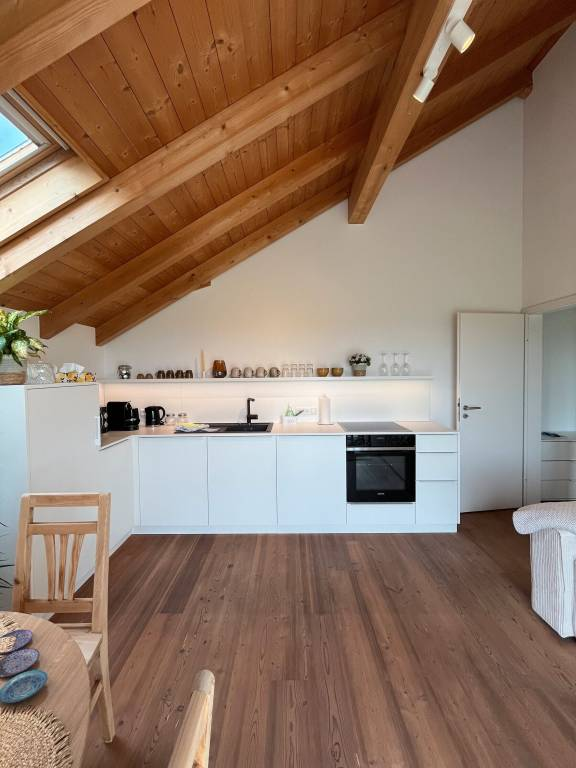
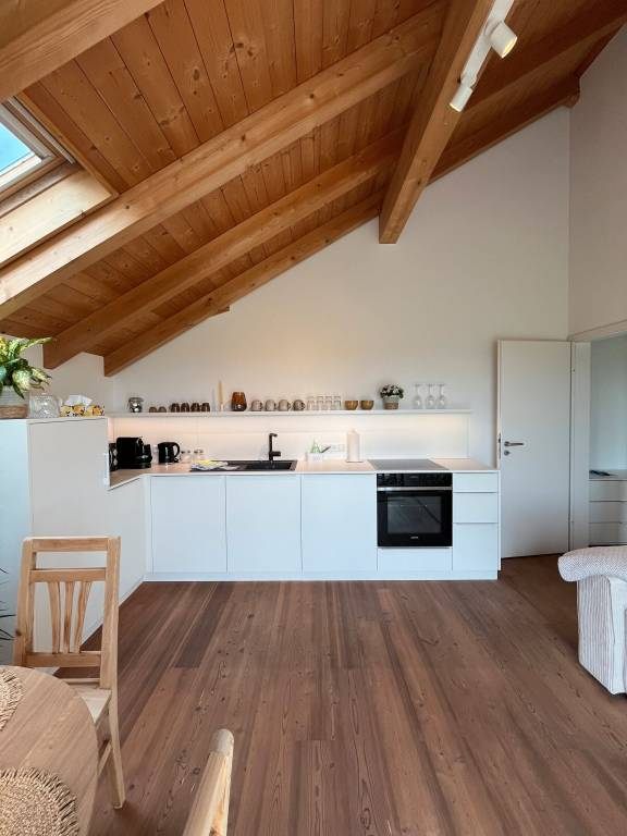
- plate (17, 663)
